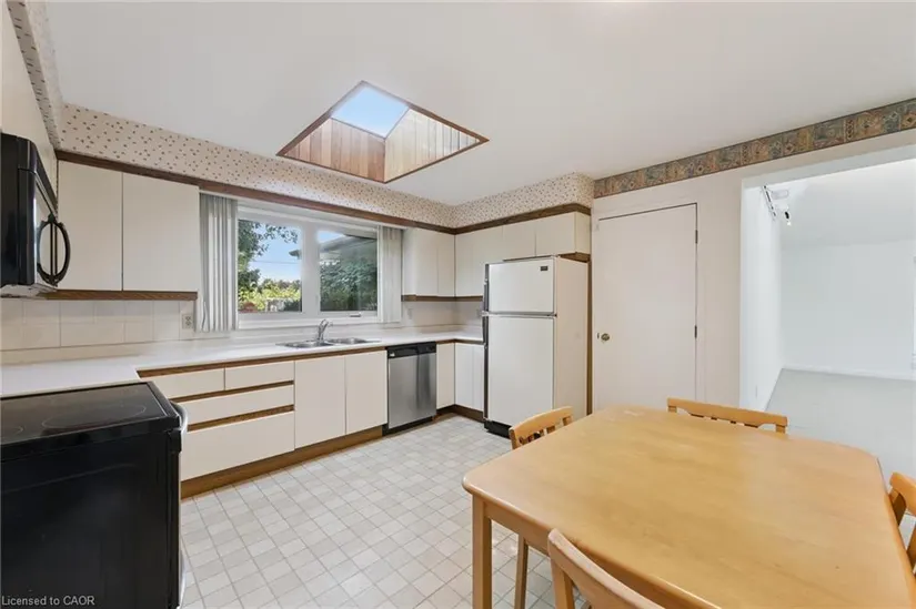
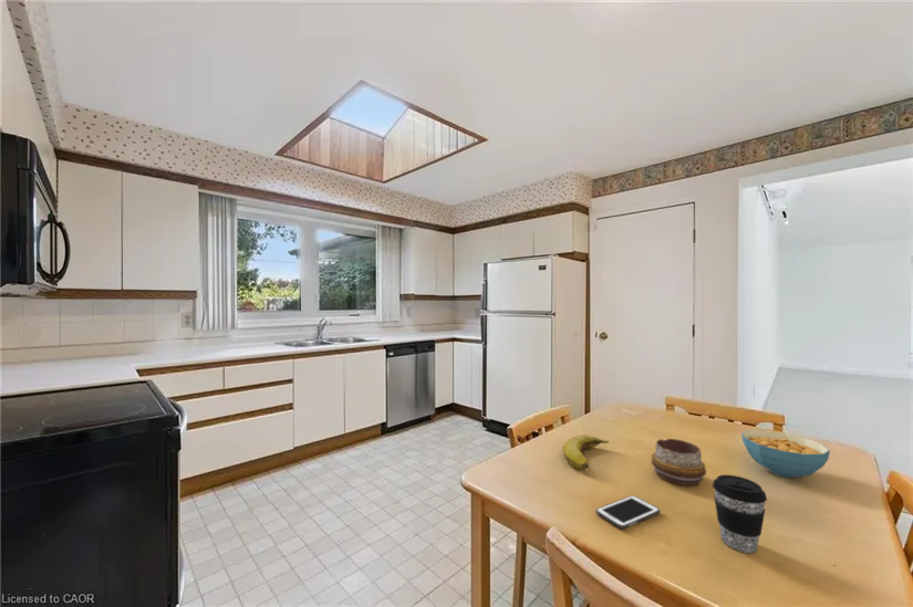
+ cereal bowl (782, 457)
+ cell phone (627, 511)
+ decorative bowl (677, 461)
+ banana (587, 448)
+ coffee cup (738, 513)
